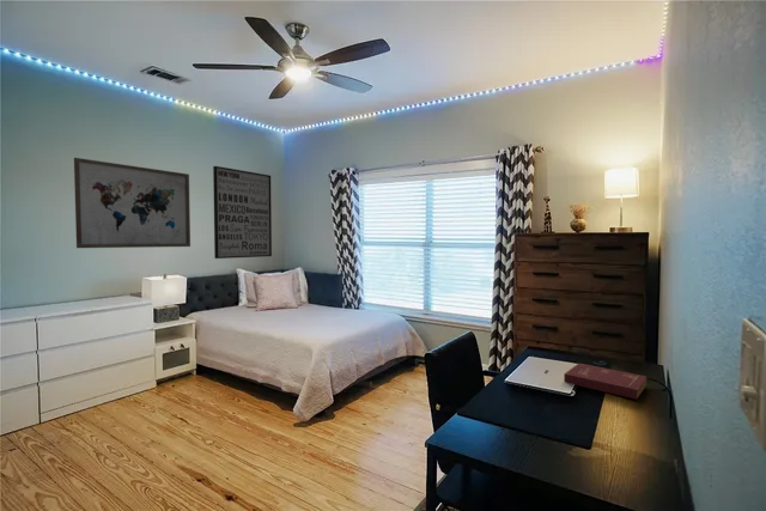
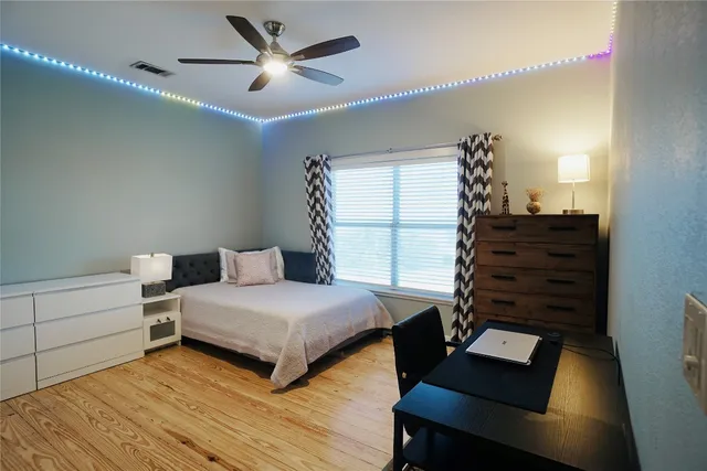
- book (604, 379)
- wall art (244, 214)
- wall art (138, 207)
